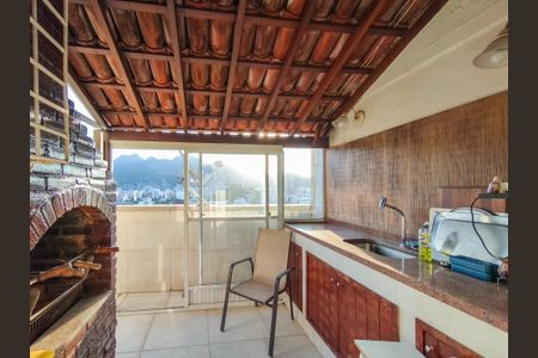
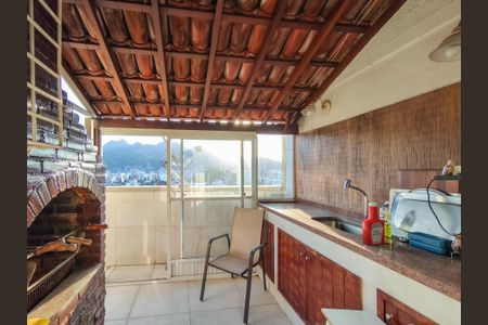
+ soap bottle (373, 222)
